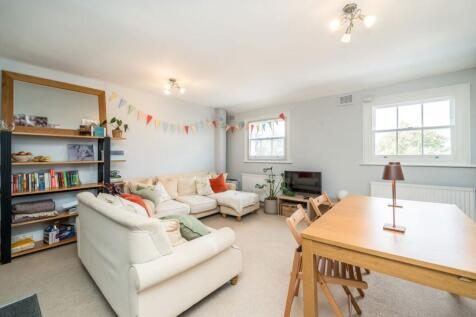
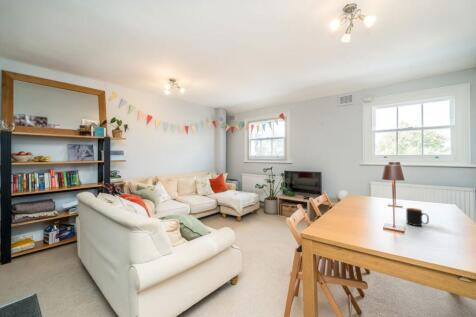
+ mug (417, 217)
